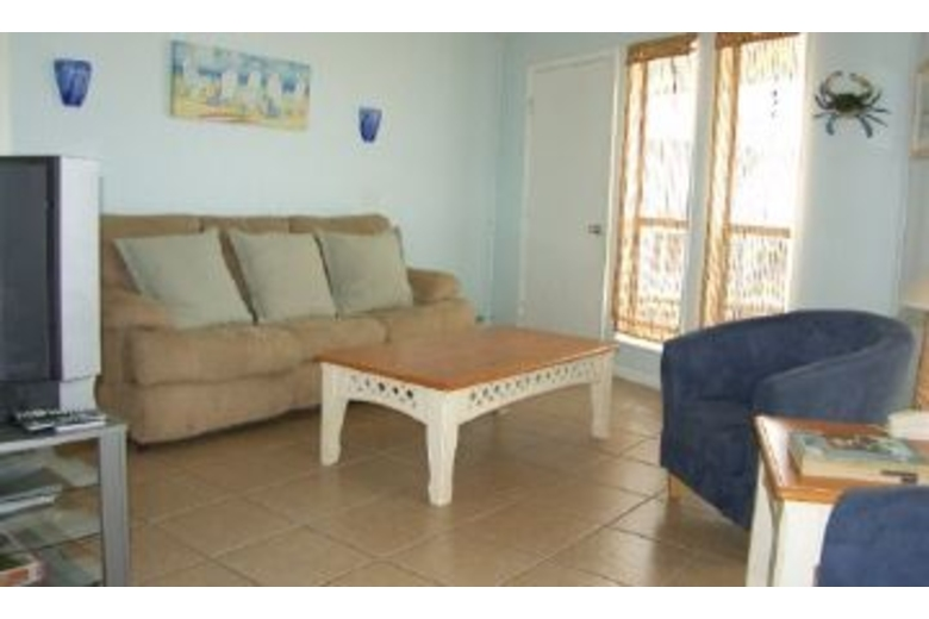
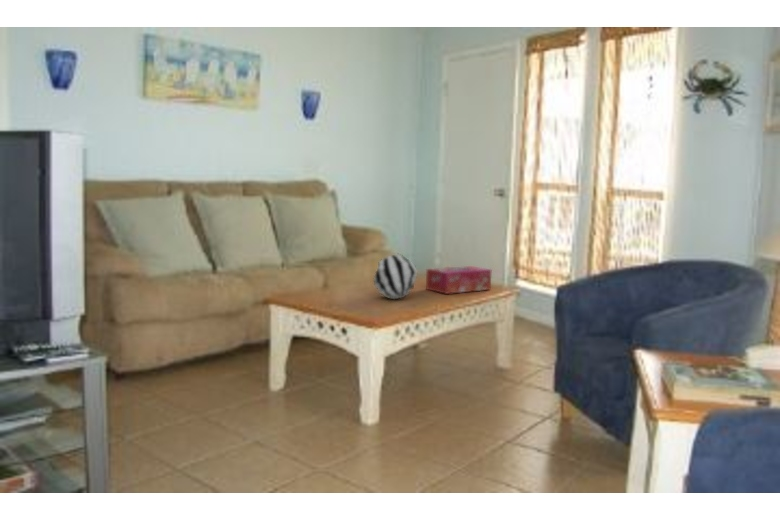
+ decorative ball (395, 275)
+ tissue box (458, 279)
